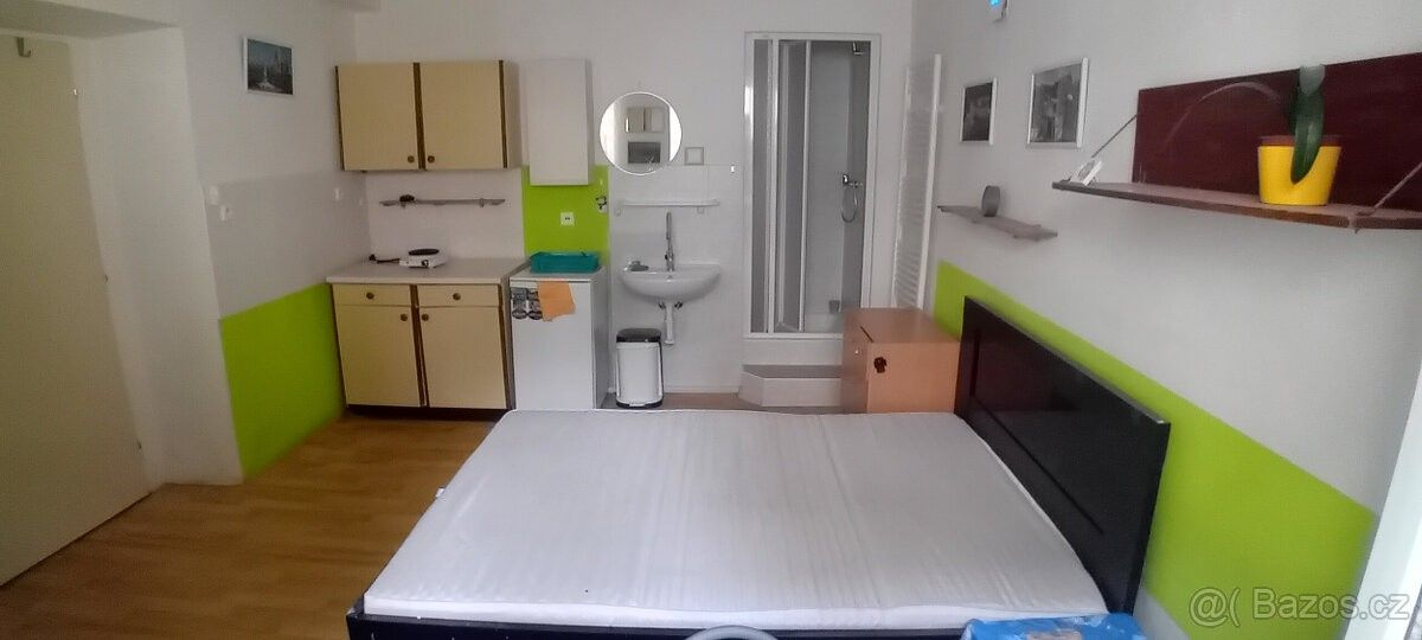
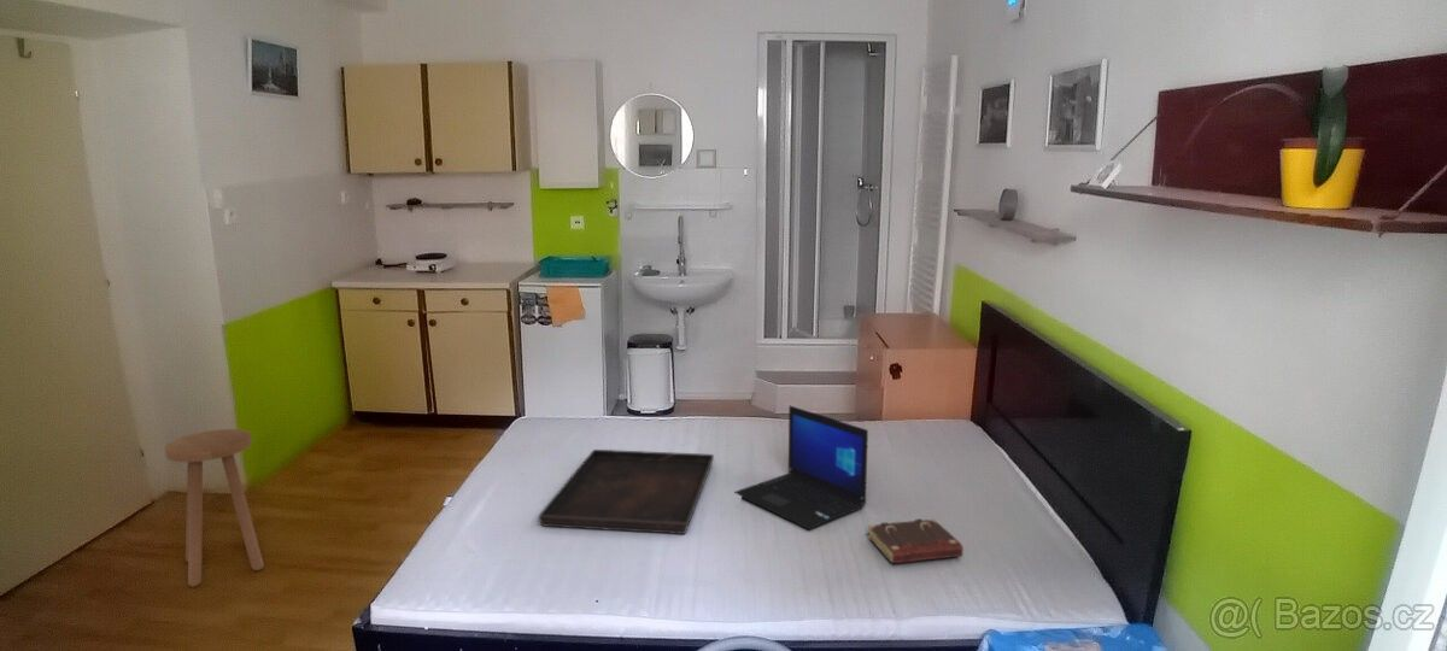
+ stool (201, 503)
+ book (913, 539)
+ laptop (799, 463)
+ serving tray (634, 487)
